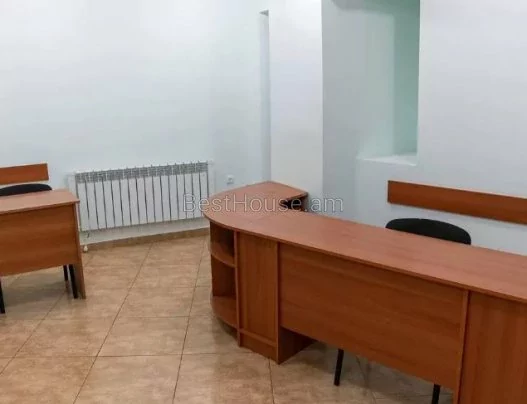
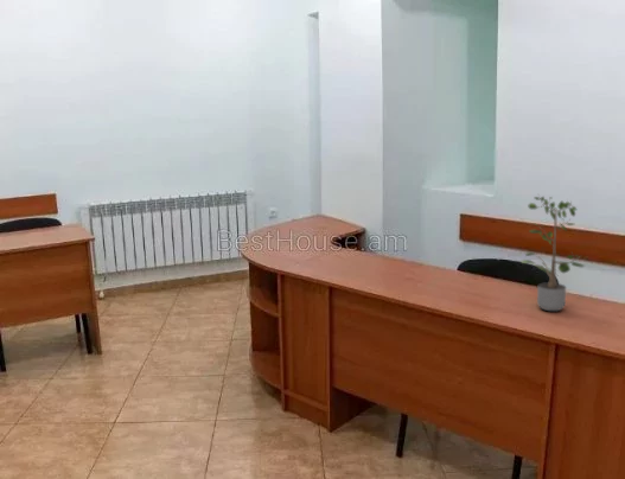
+ potted plant (553, 250)
